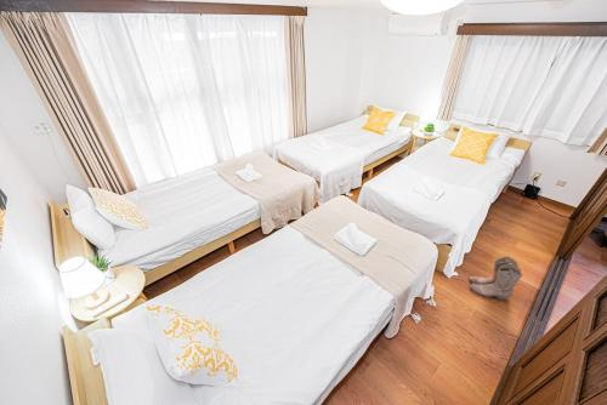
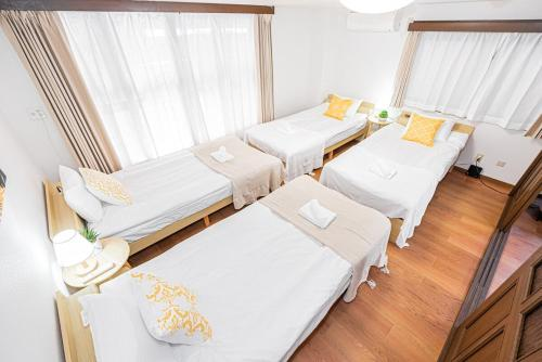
- boots (494, 275)
